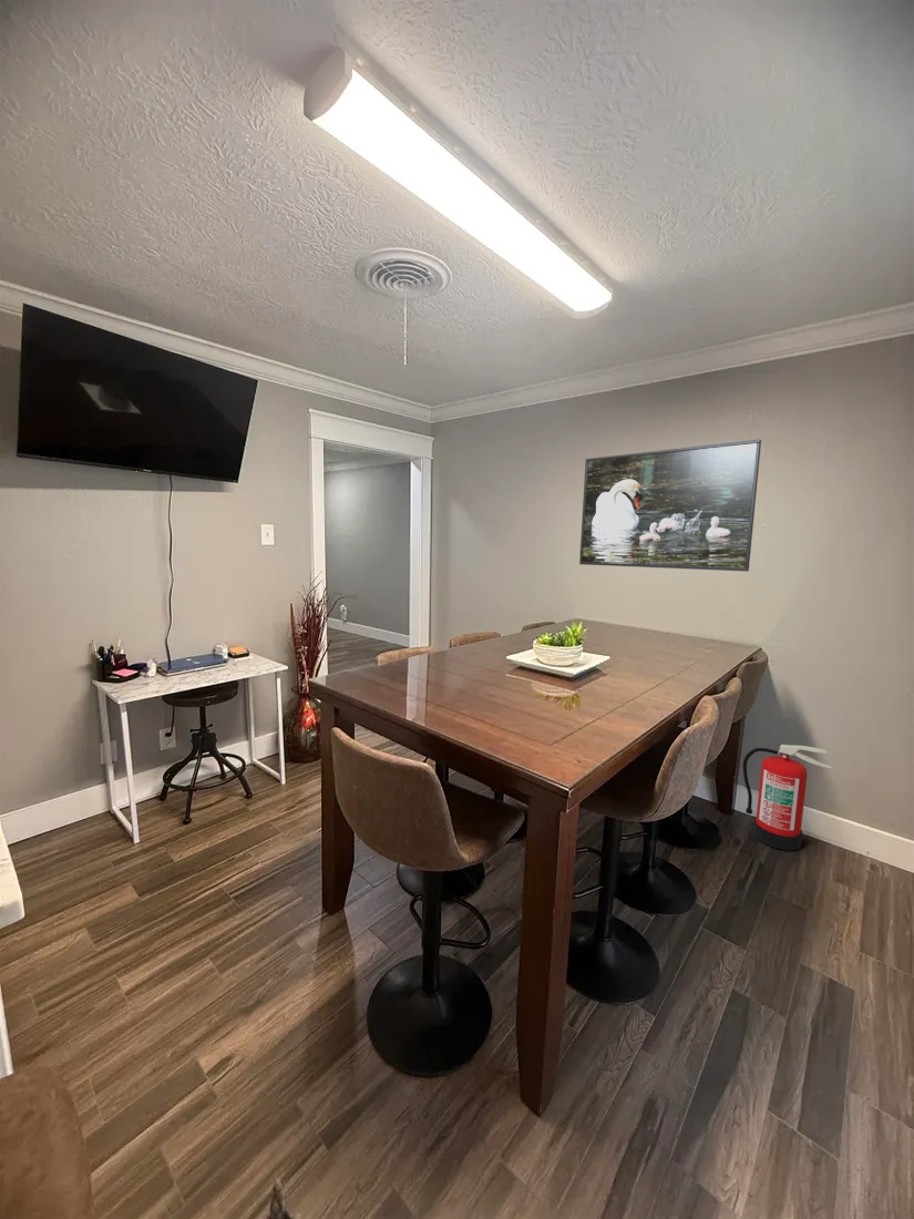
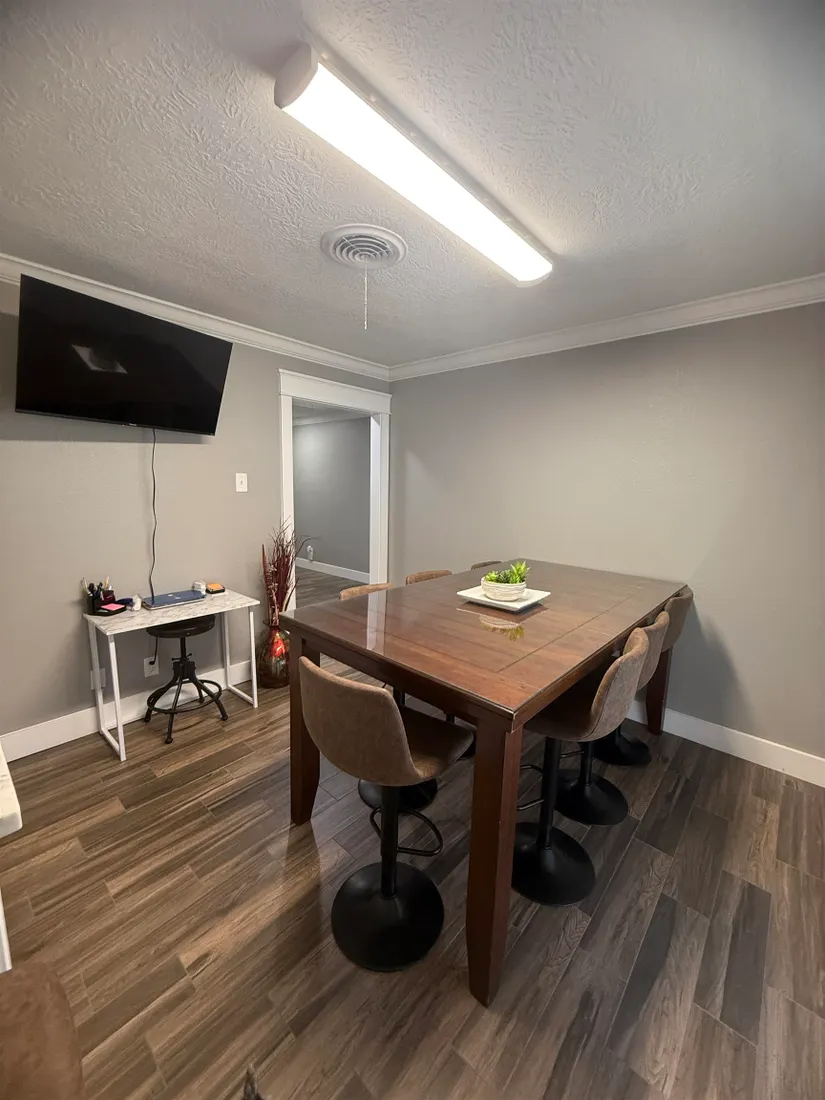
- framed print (659, 509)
- fire extinguisher (781, 790)
